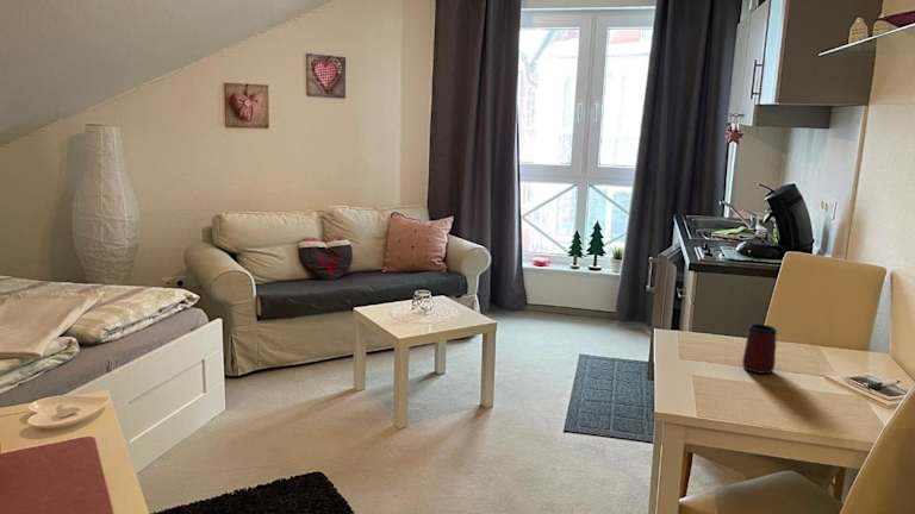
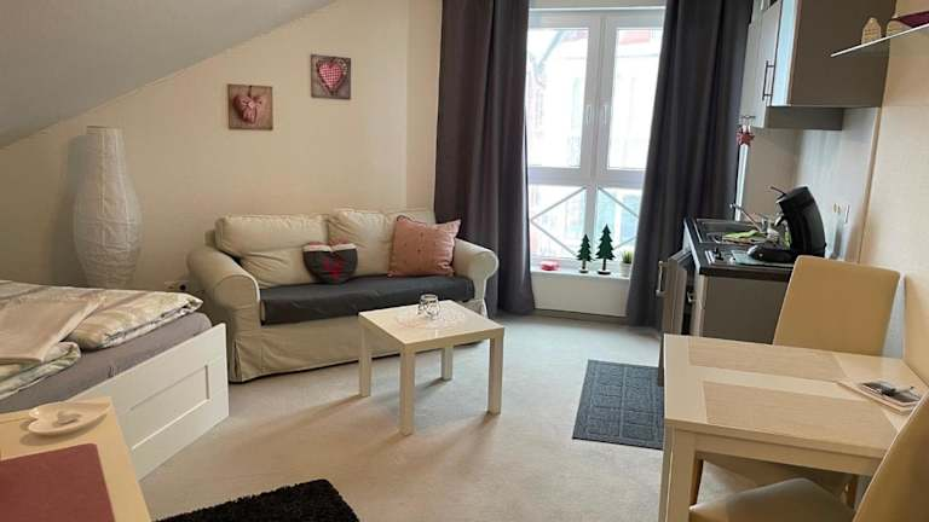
- mug (762, 347)
